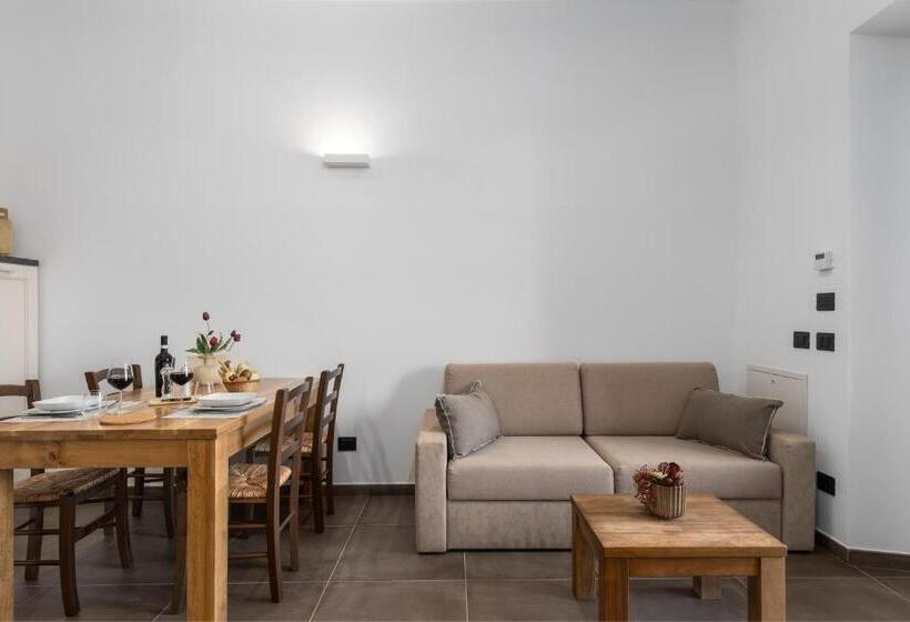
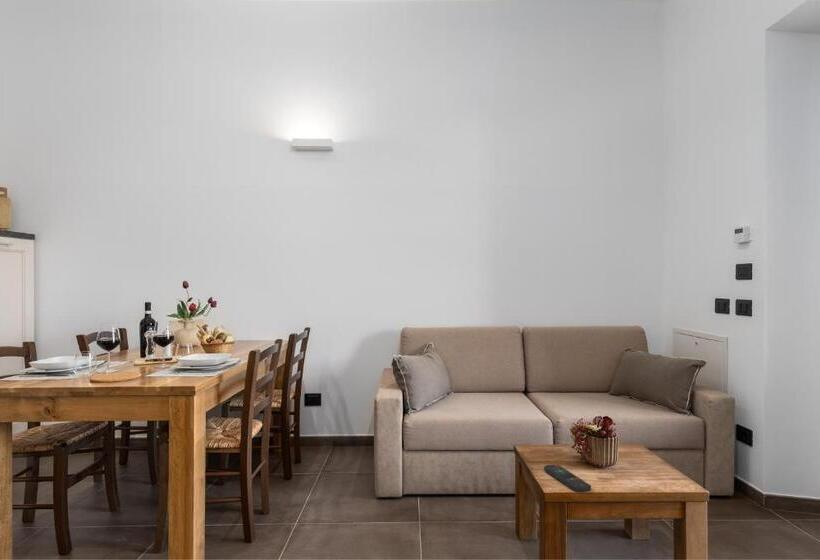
+ remote control (566, 477)
